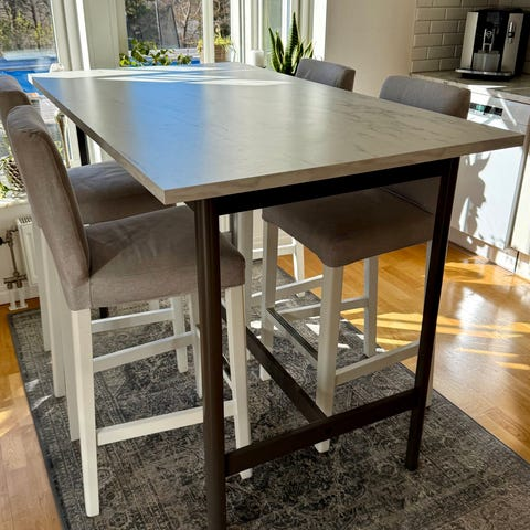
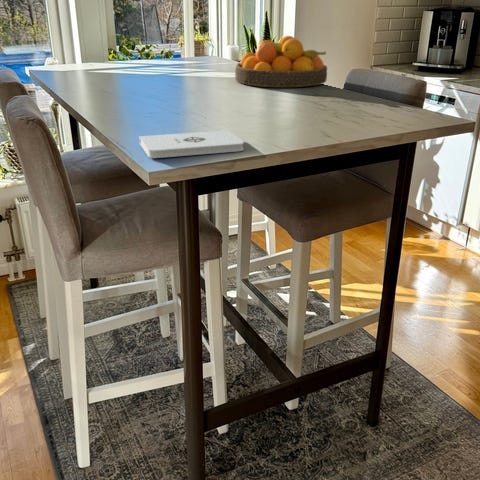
+ notepad (191, 143)
+ fruit bowl (281, 59)
